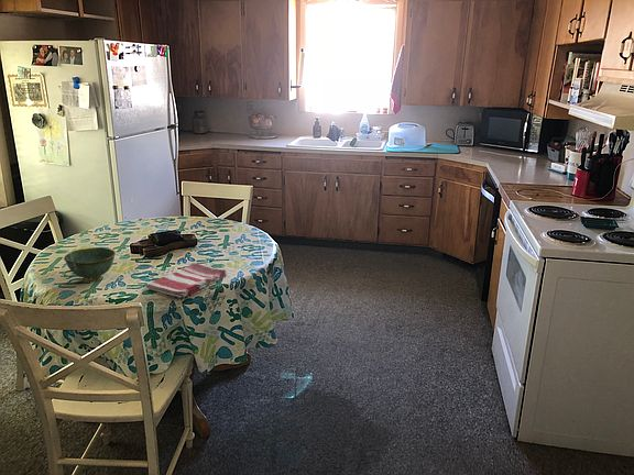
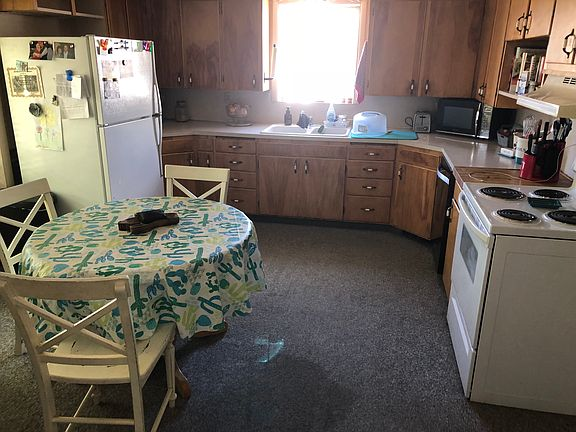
- dish towel (187, 278)
- bowl (91, 266)
